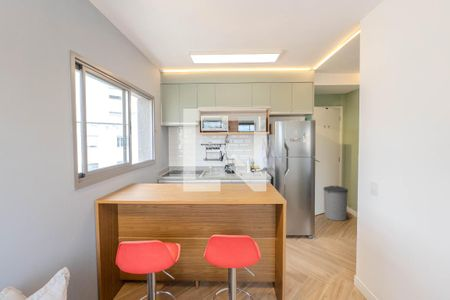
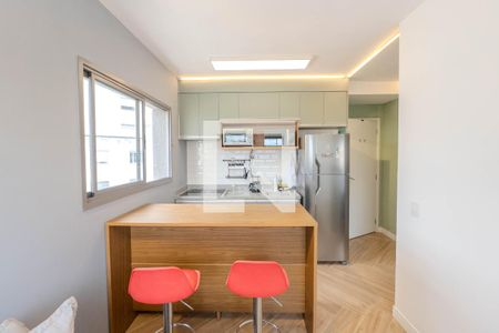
- trash can (335, 201)
